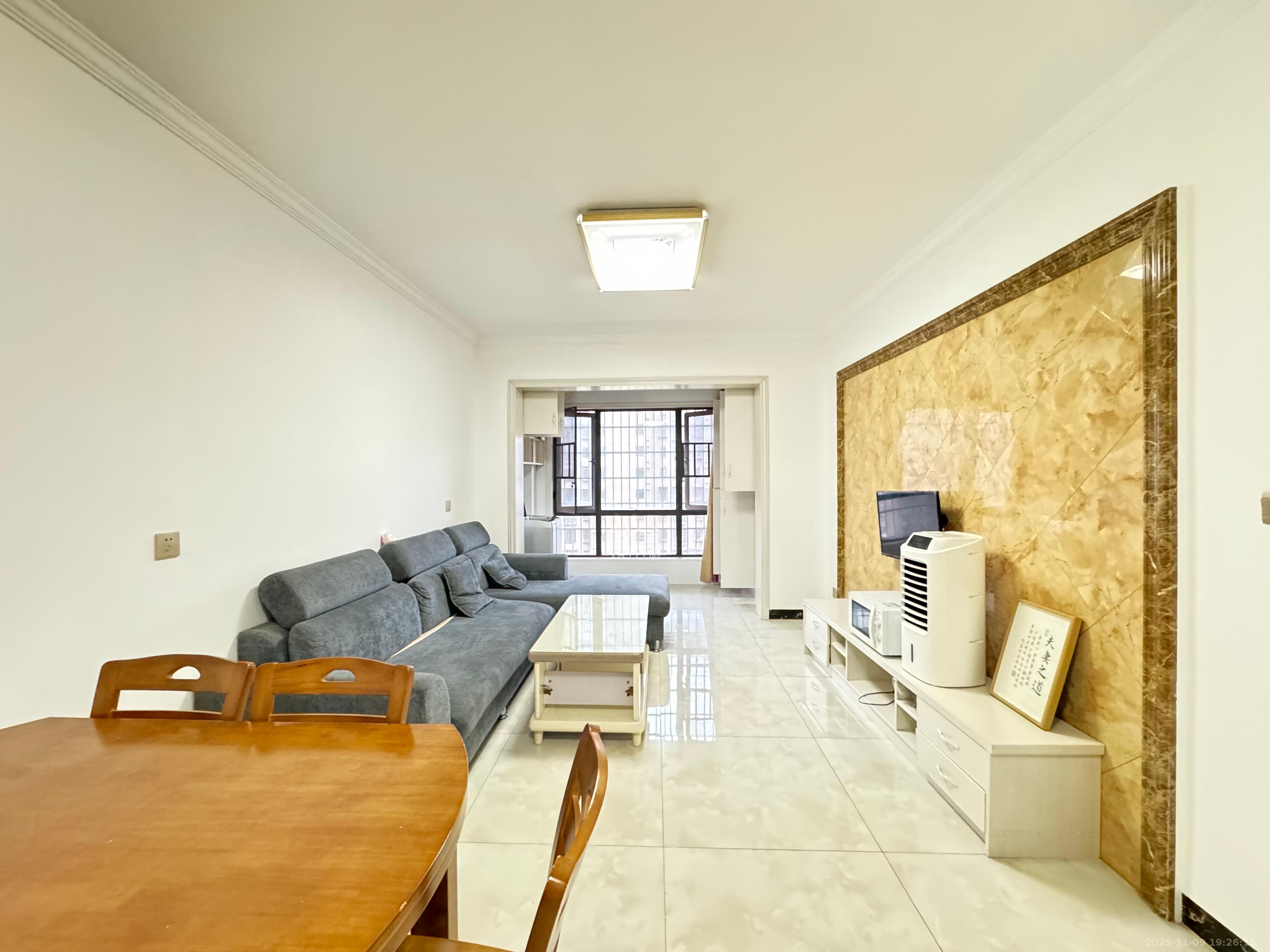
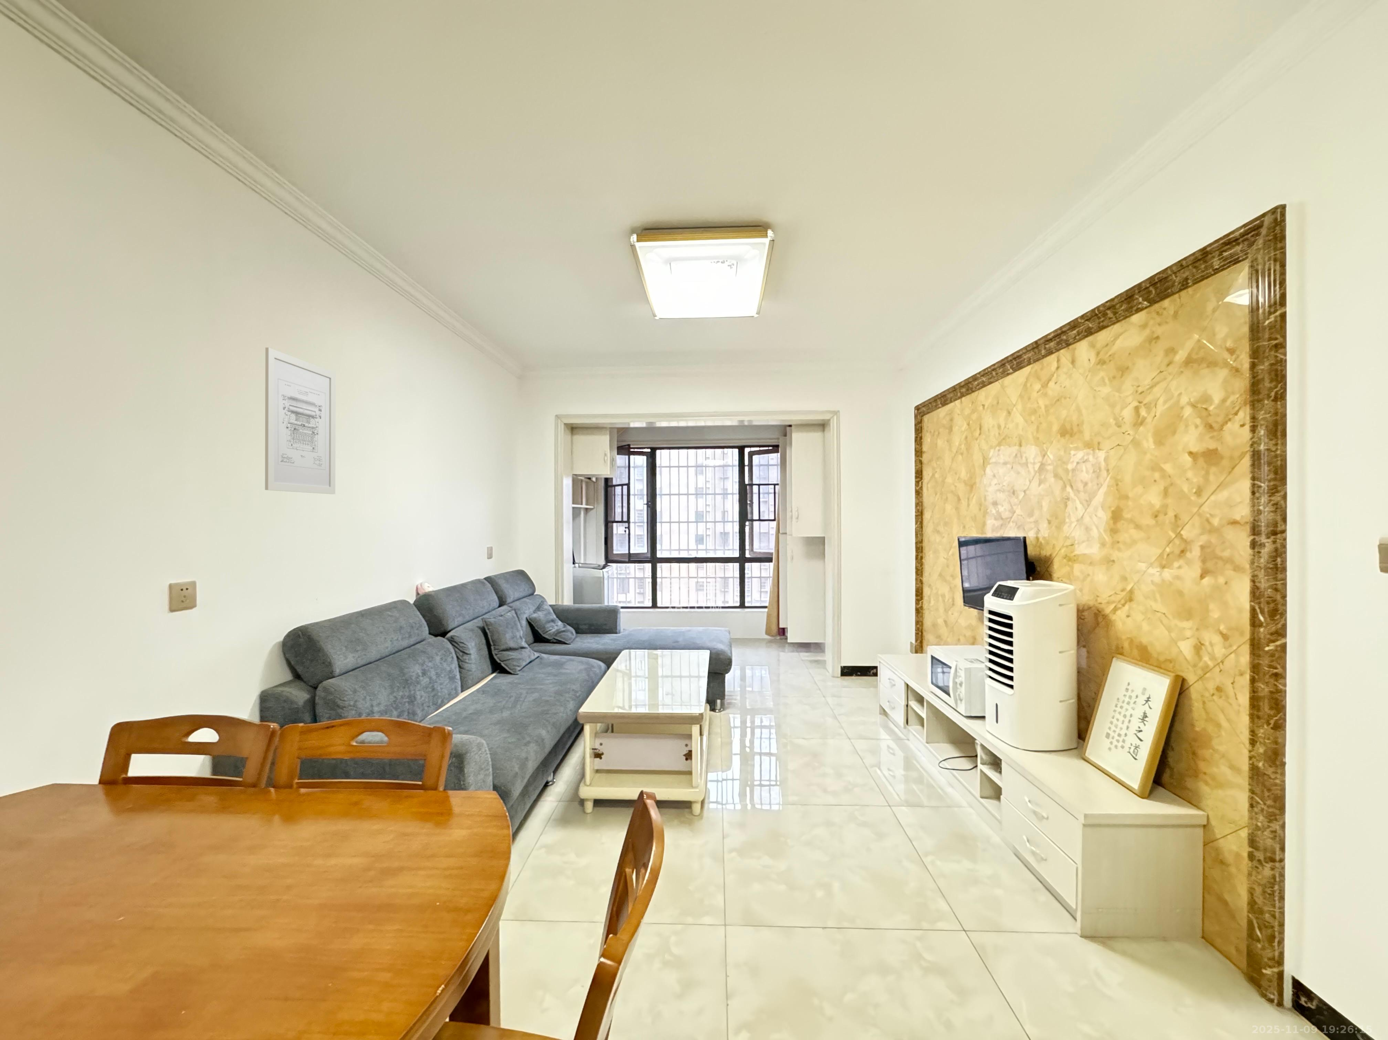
+ wall art (303, 426)
